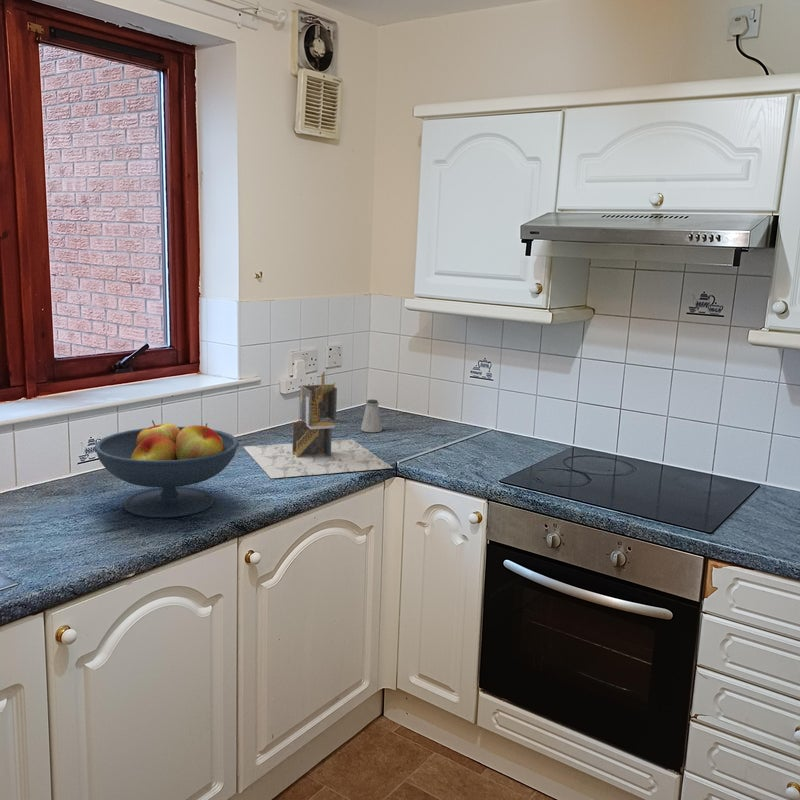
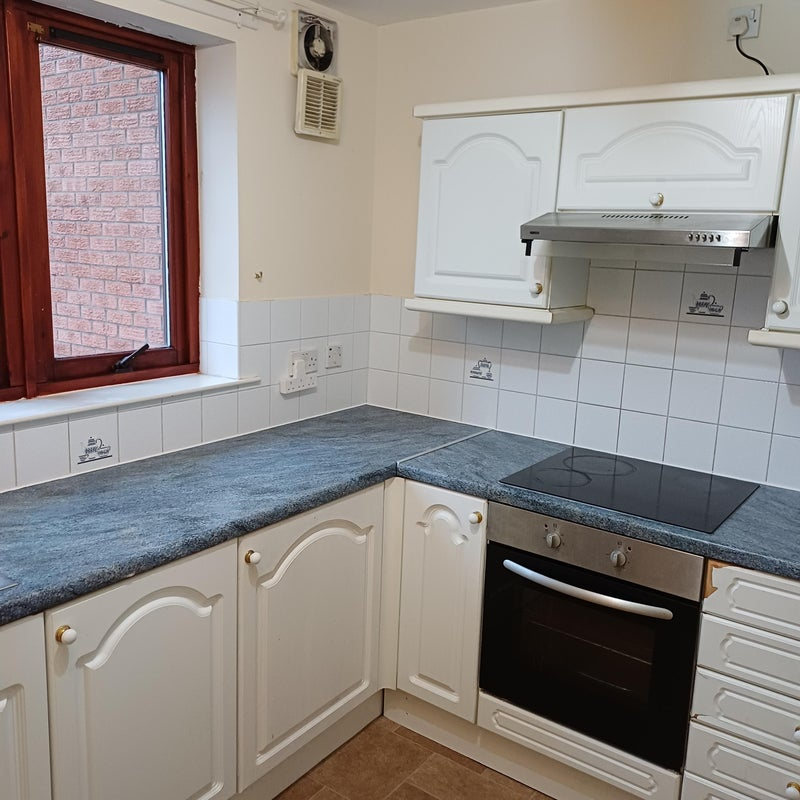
- fruit bowl (168, 462)
- saltshaker (371, 415)
- architectural model (316, 414)
